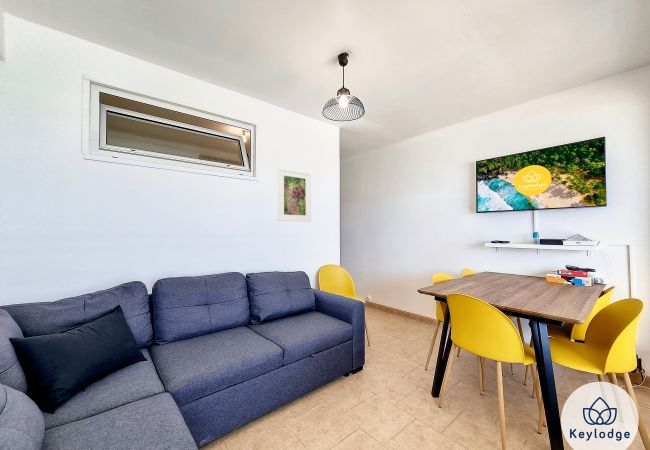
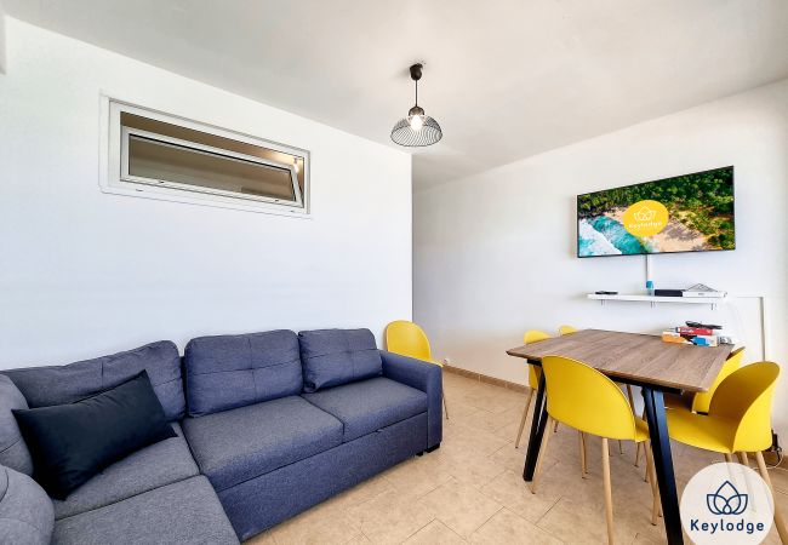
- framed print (294, 196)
